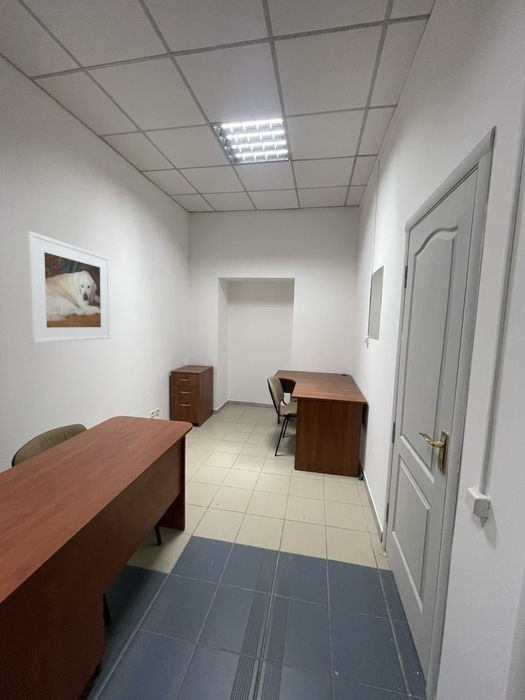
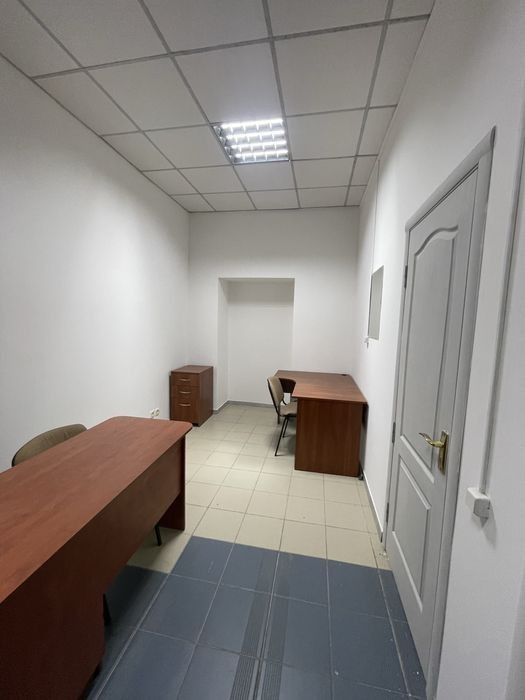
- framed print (75, 294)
